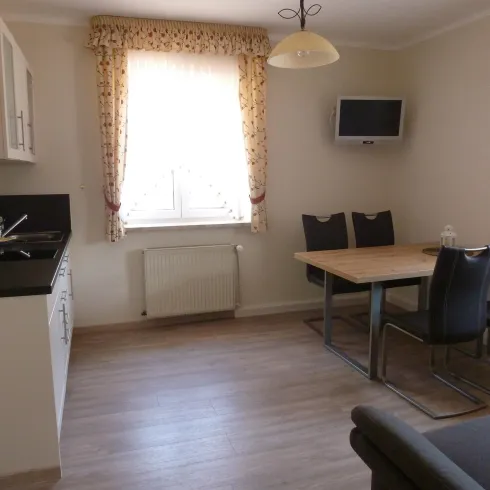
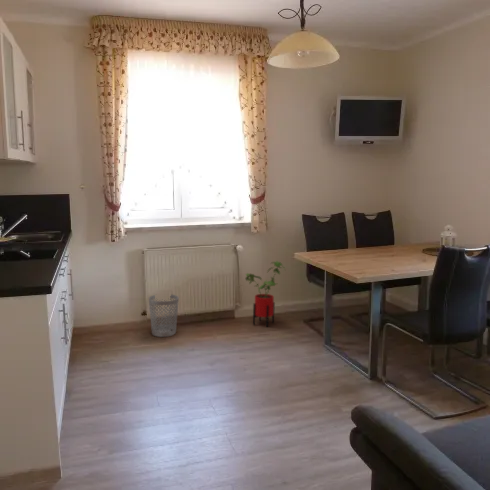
+ wastebasket (163, 314)
+ house plant (267, 292)
